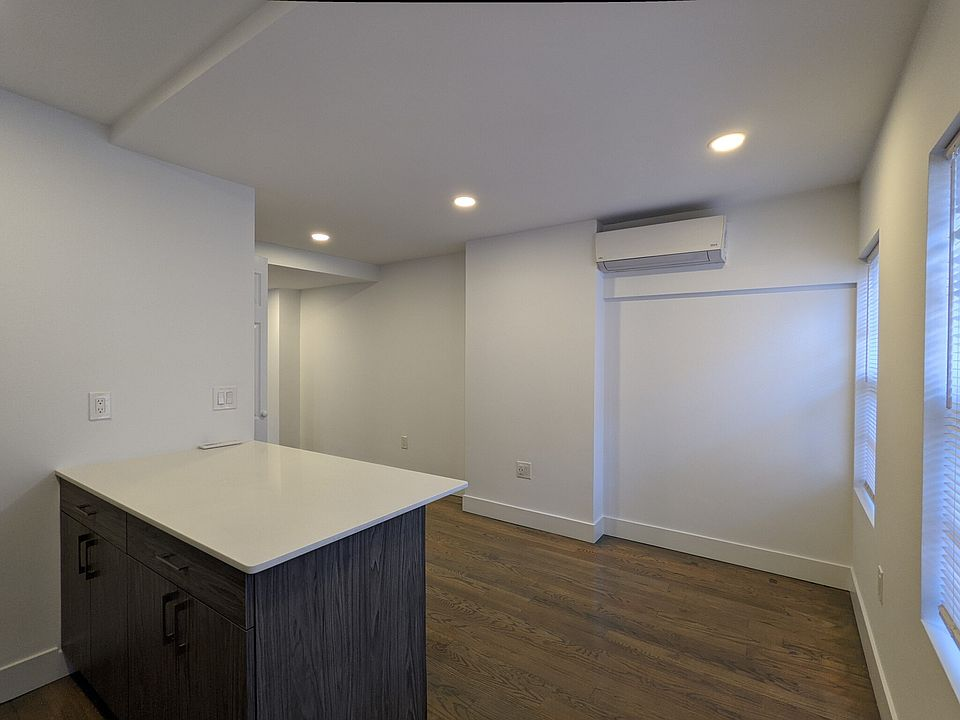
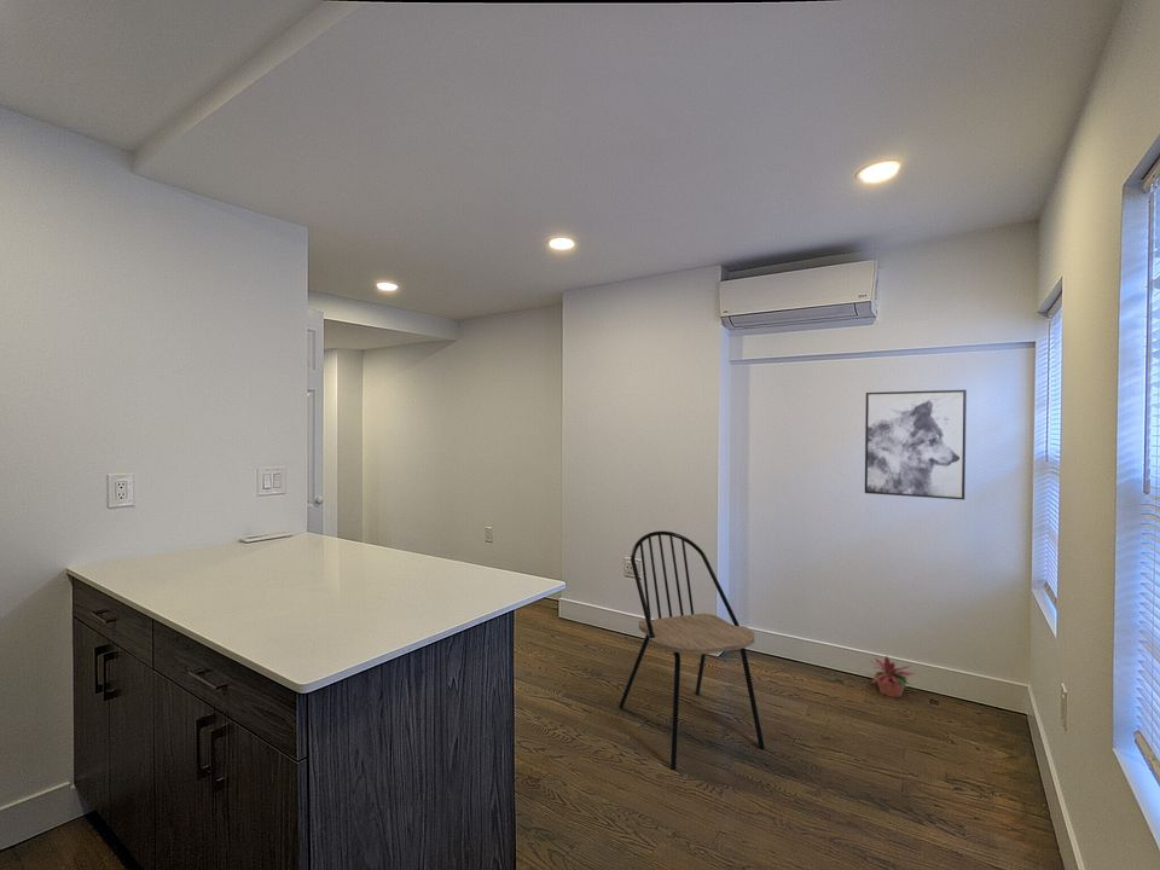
+ potted plant (891, 672)
+ dining chair (688, 634)
+ wall art (912, 443)
